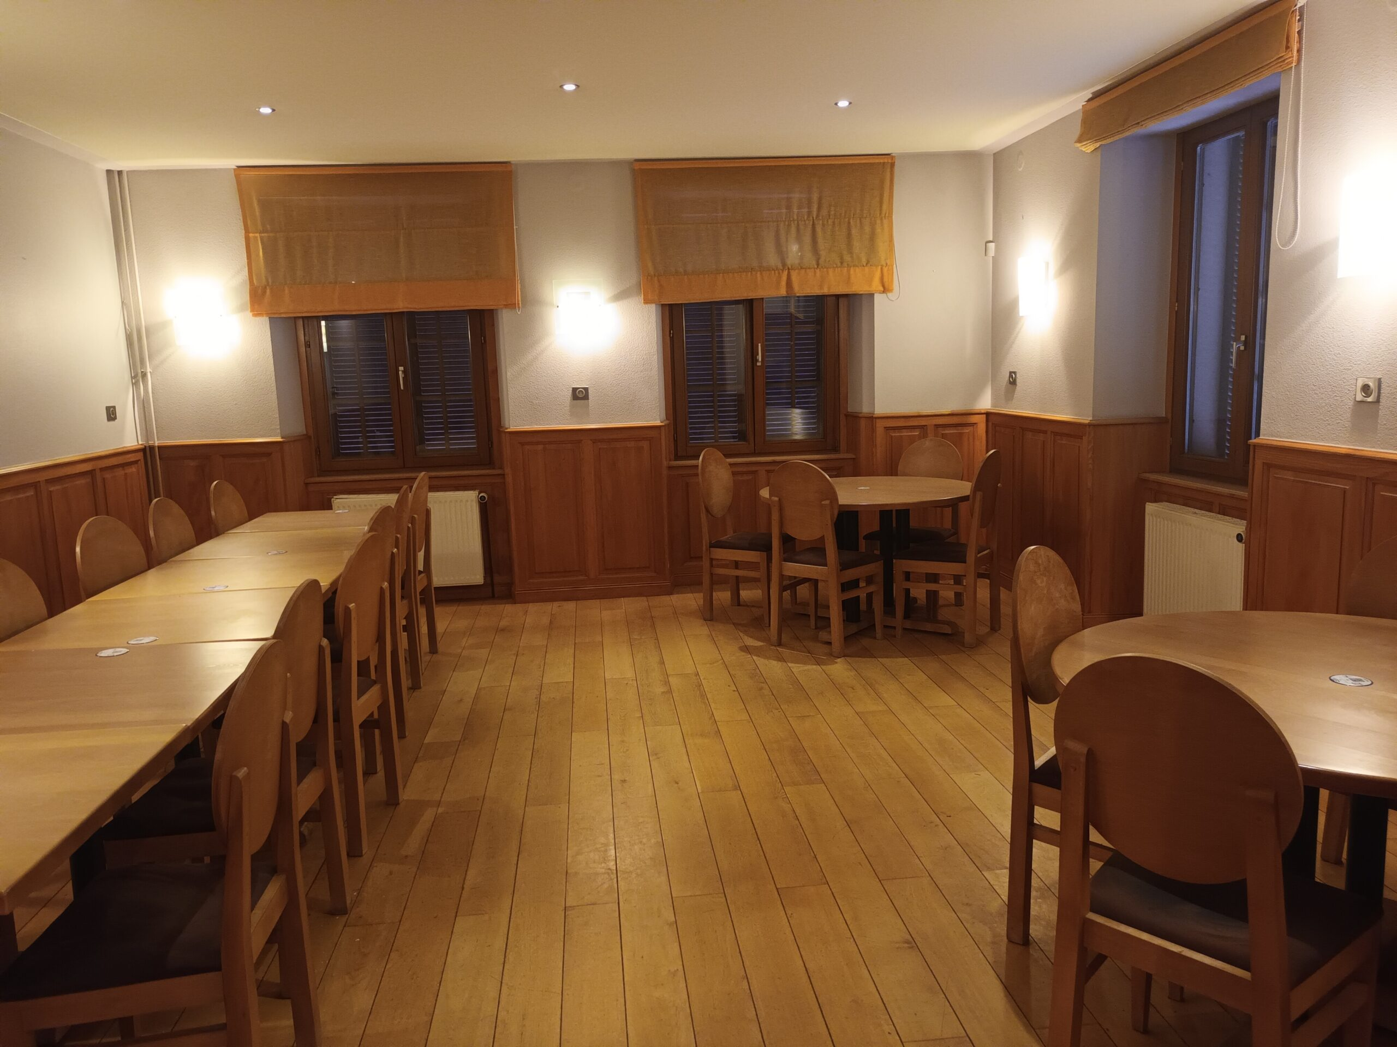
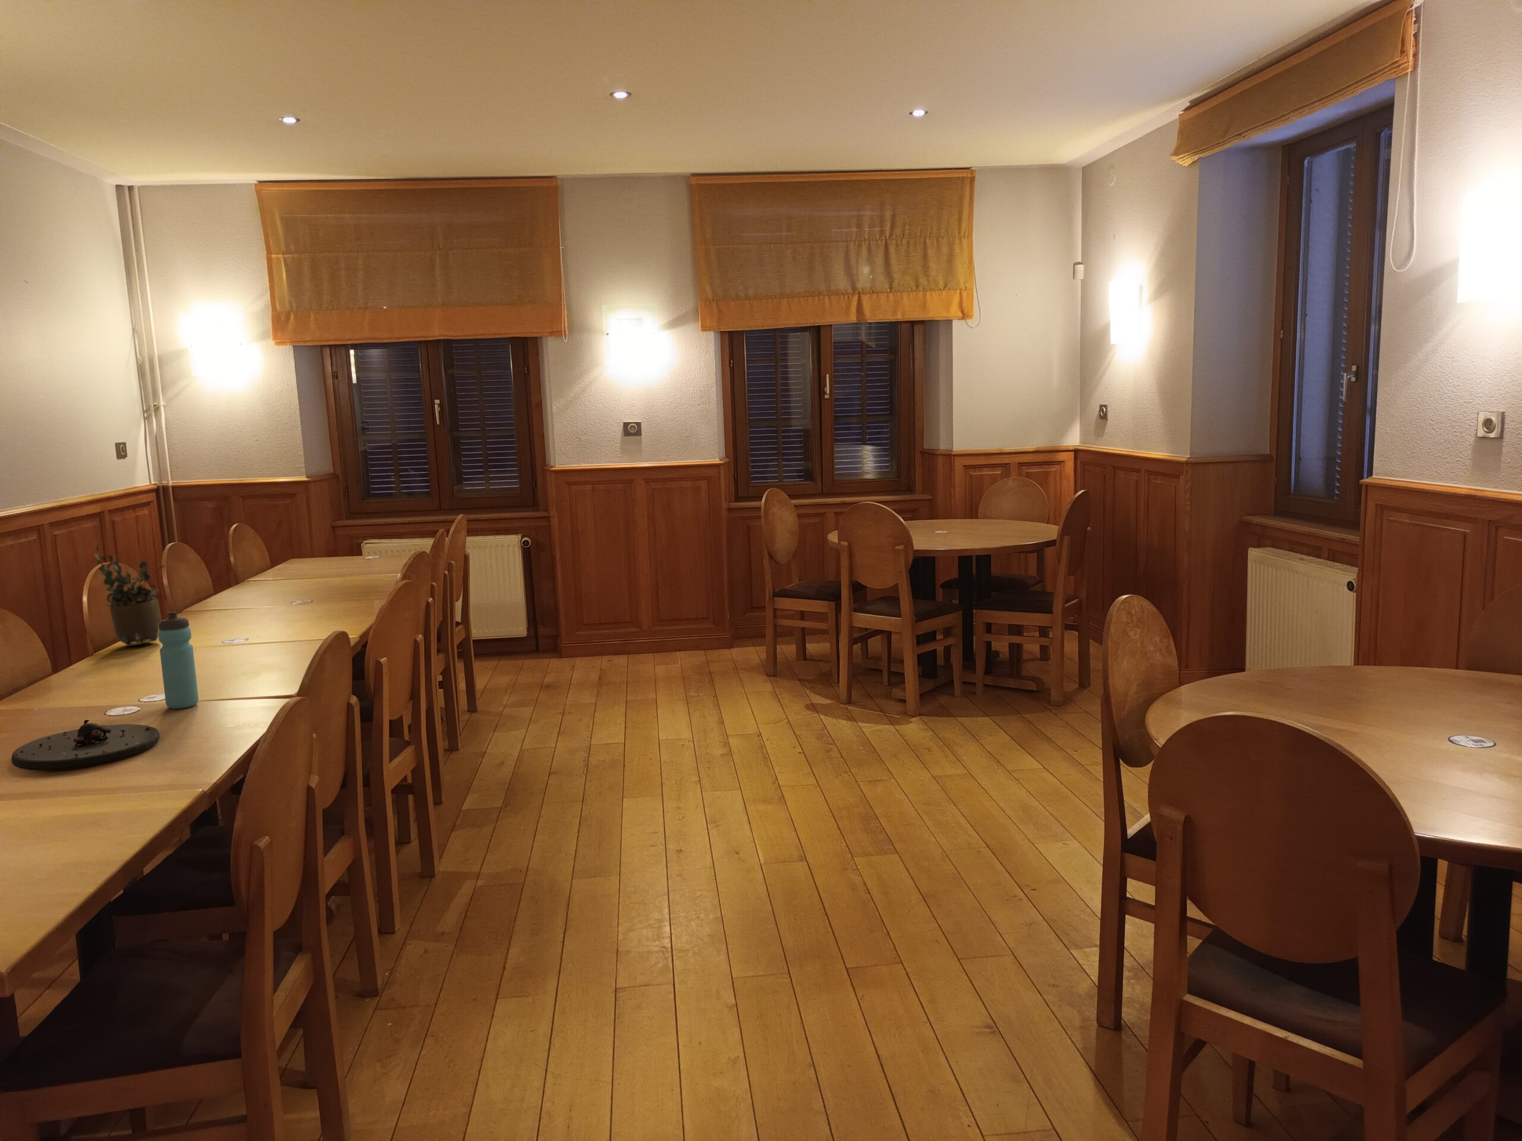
+ plate (86, 737)
+ water bottle (177, 659)
+ potted plant (126, 592)
